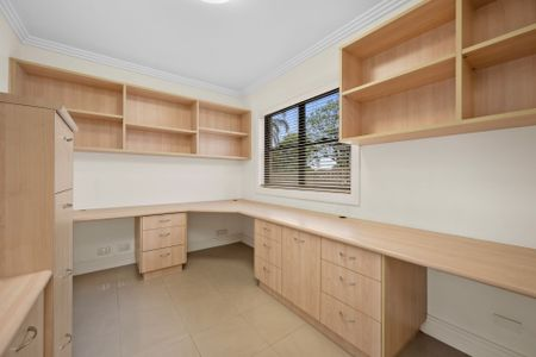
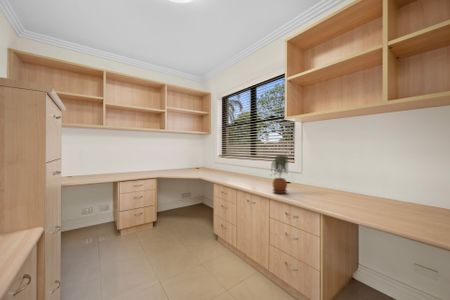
+ potted plant (279, 173)
